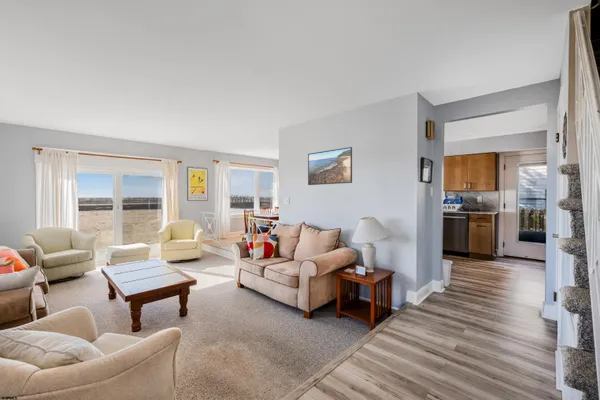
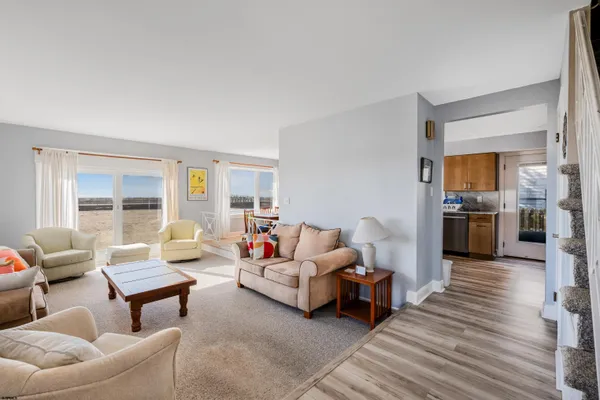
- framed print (328, 167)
